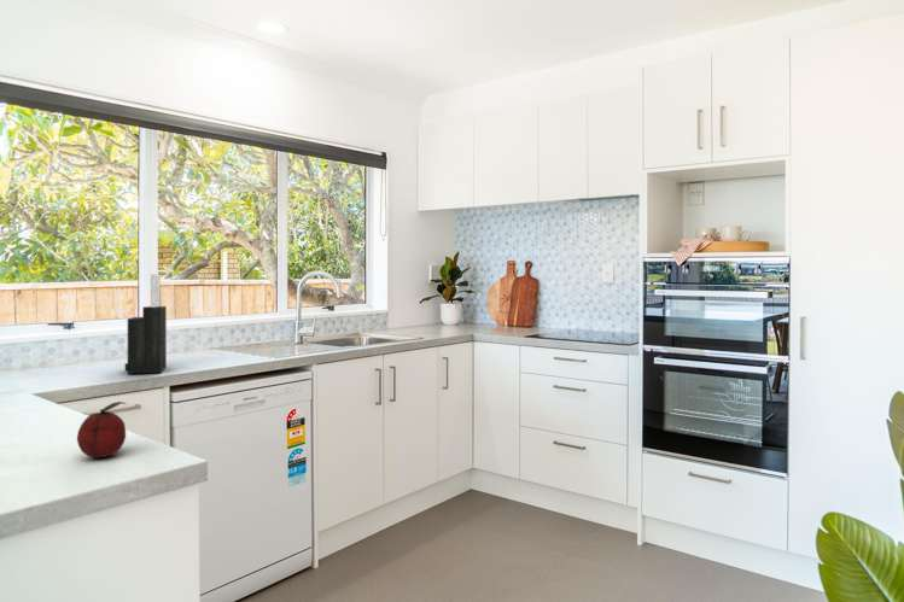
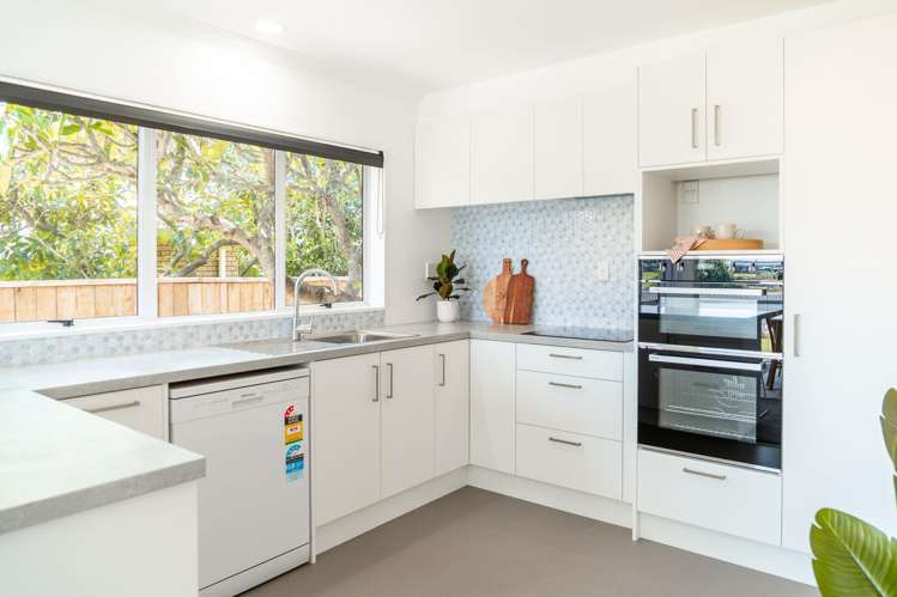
- fruit (104, 429)
- knife block (144, 322)
